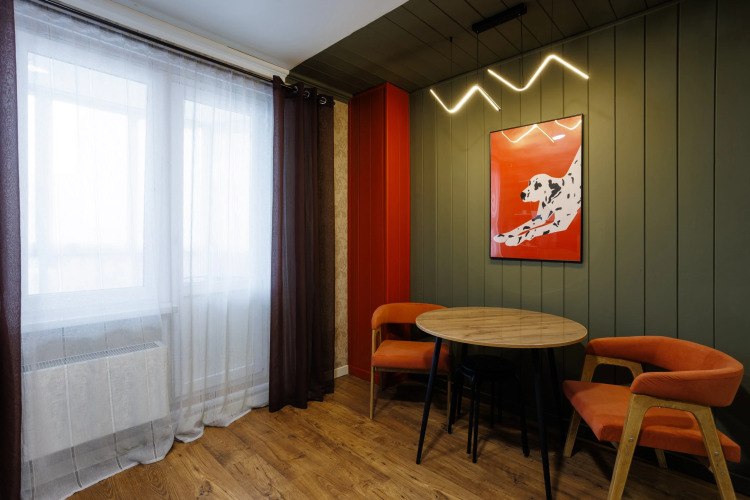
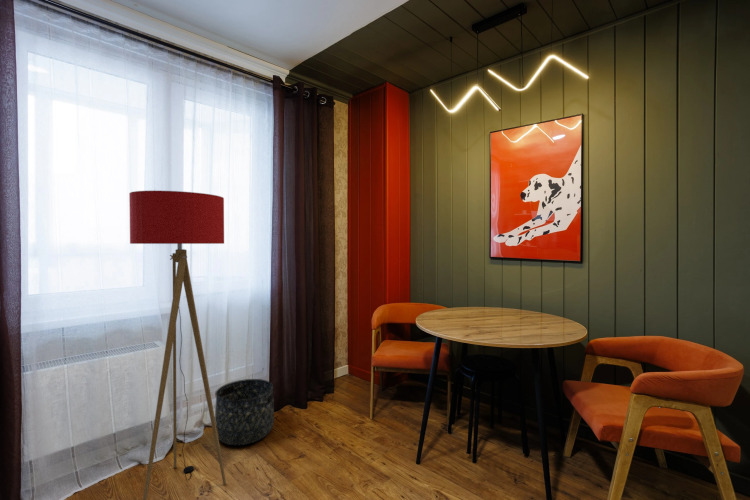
+ floor lamp (181, 343)
+ basket (245, 411)
